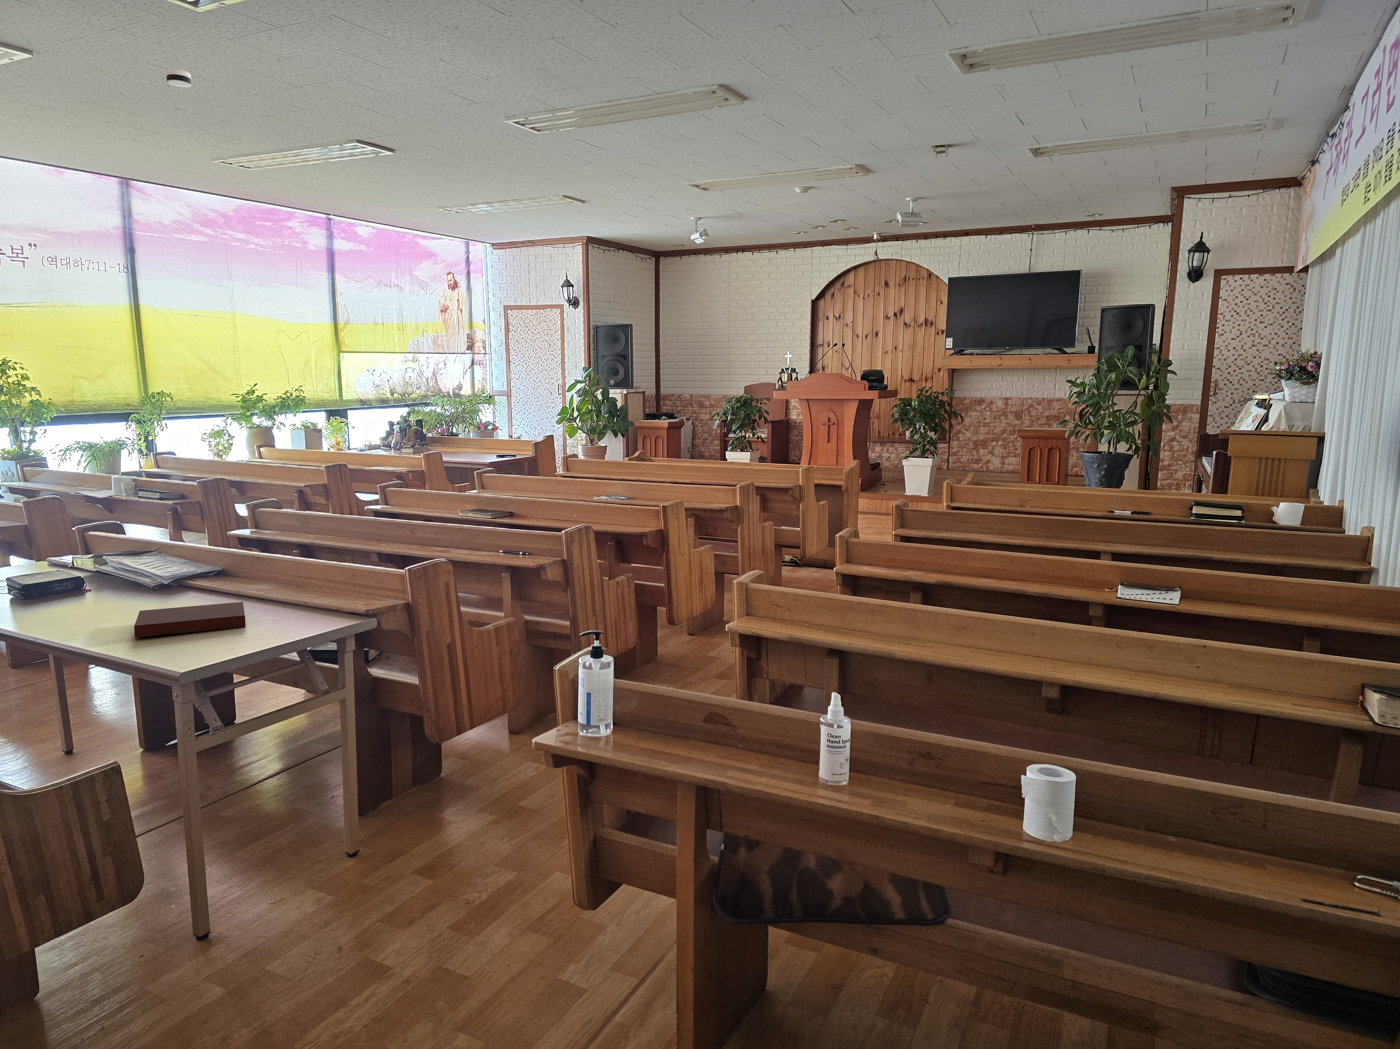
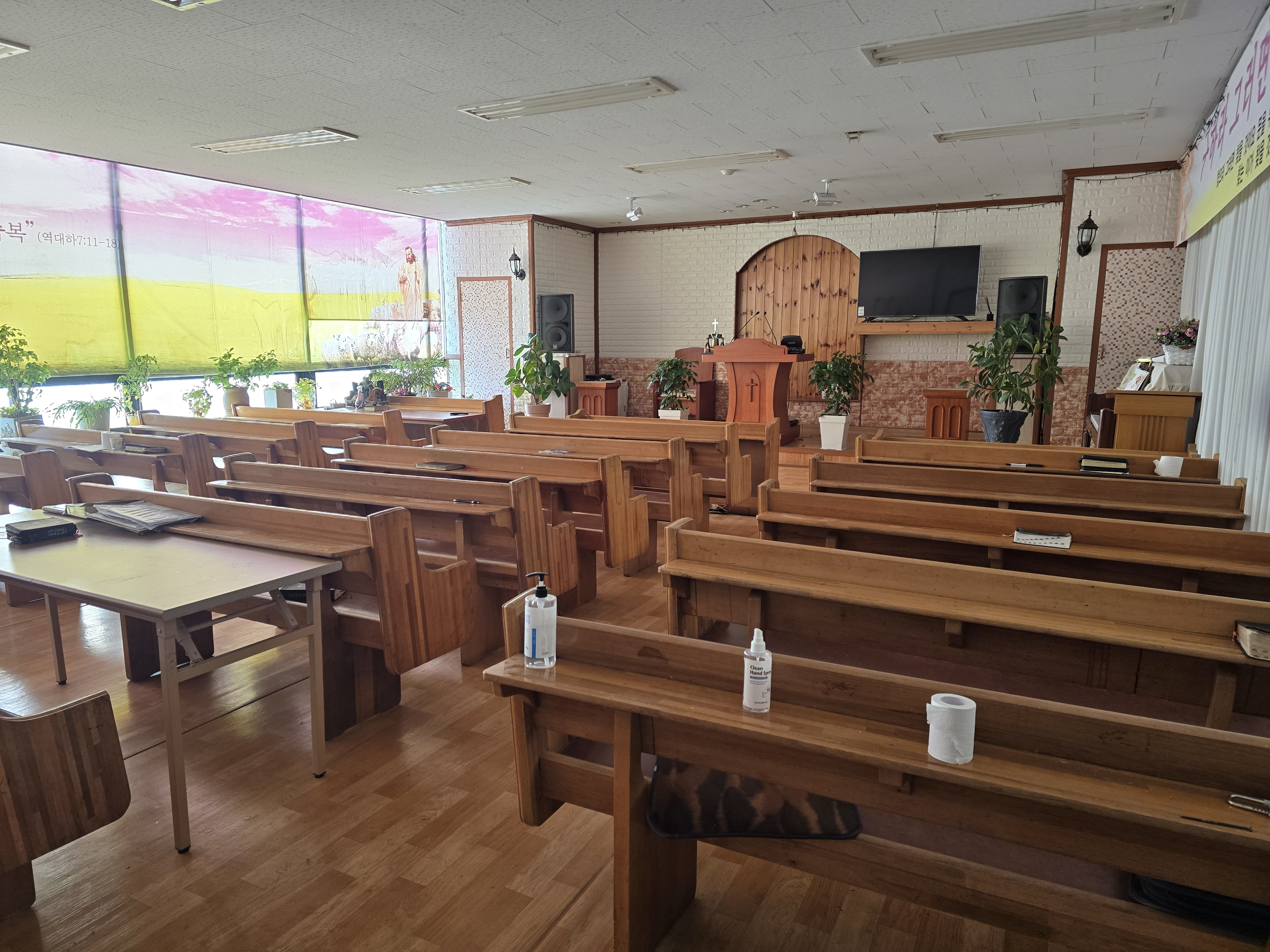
- smoke detector (179, 78)
- notebook (192, 618)
